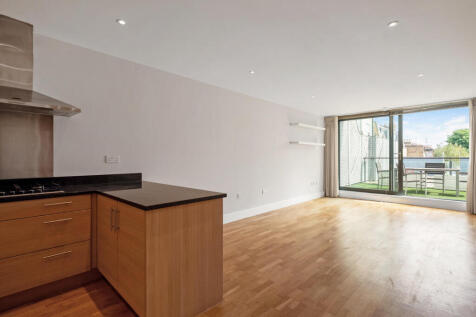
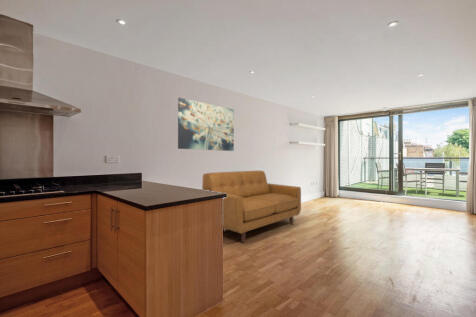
+ sofa (252, 199)
+ wall art (208, 127)
